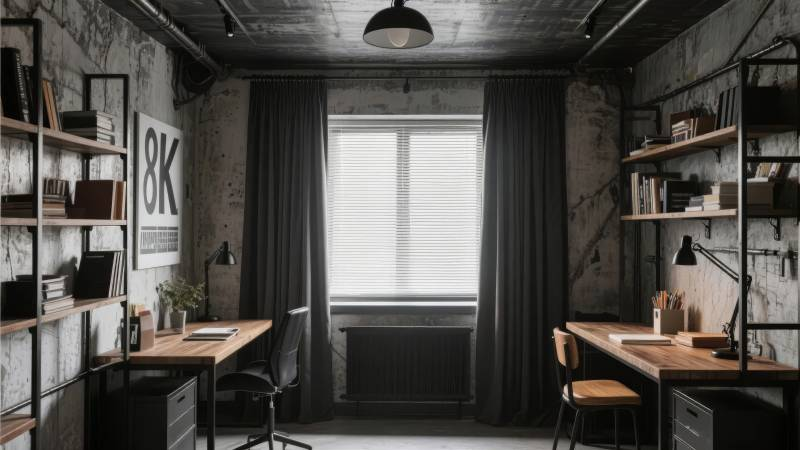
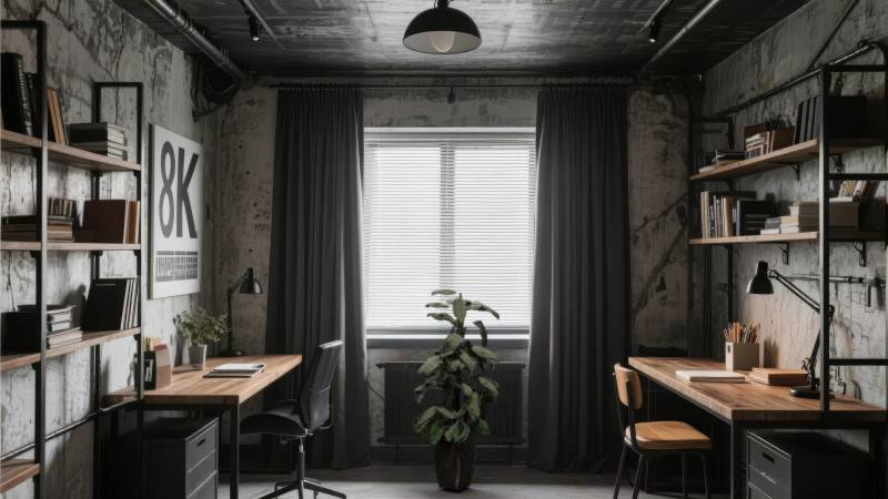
+ indoor plant (452, 386)
